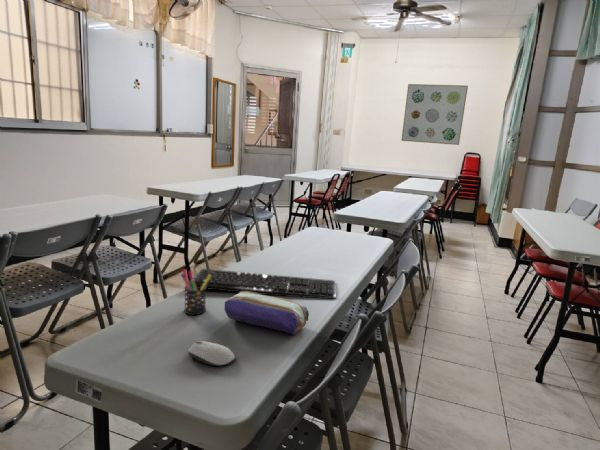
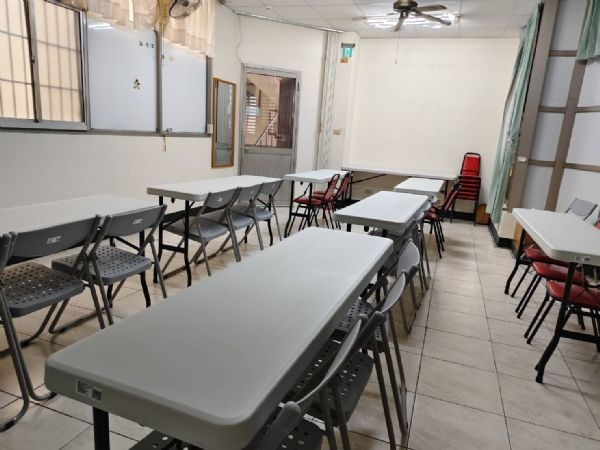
- computer mouse (211, 350)
- pencil case (266, 311)
- wall art (433, 114)
- pen holder (193, 291)
- keyboard (264, 283)
